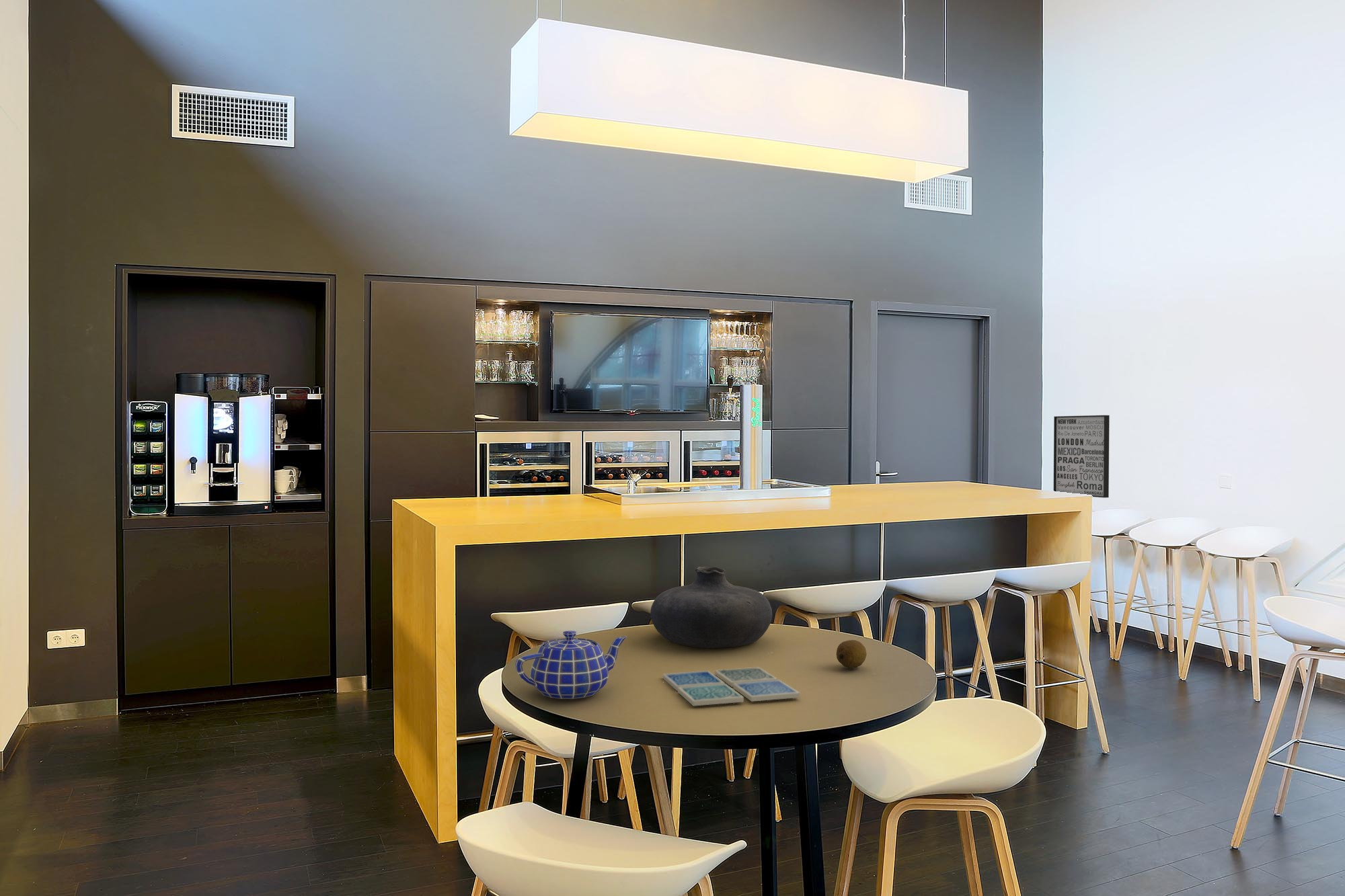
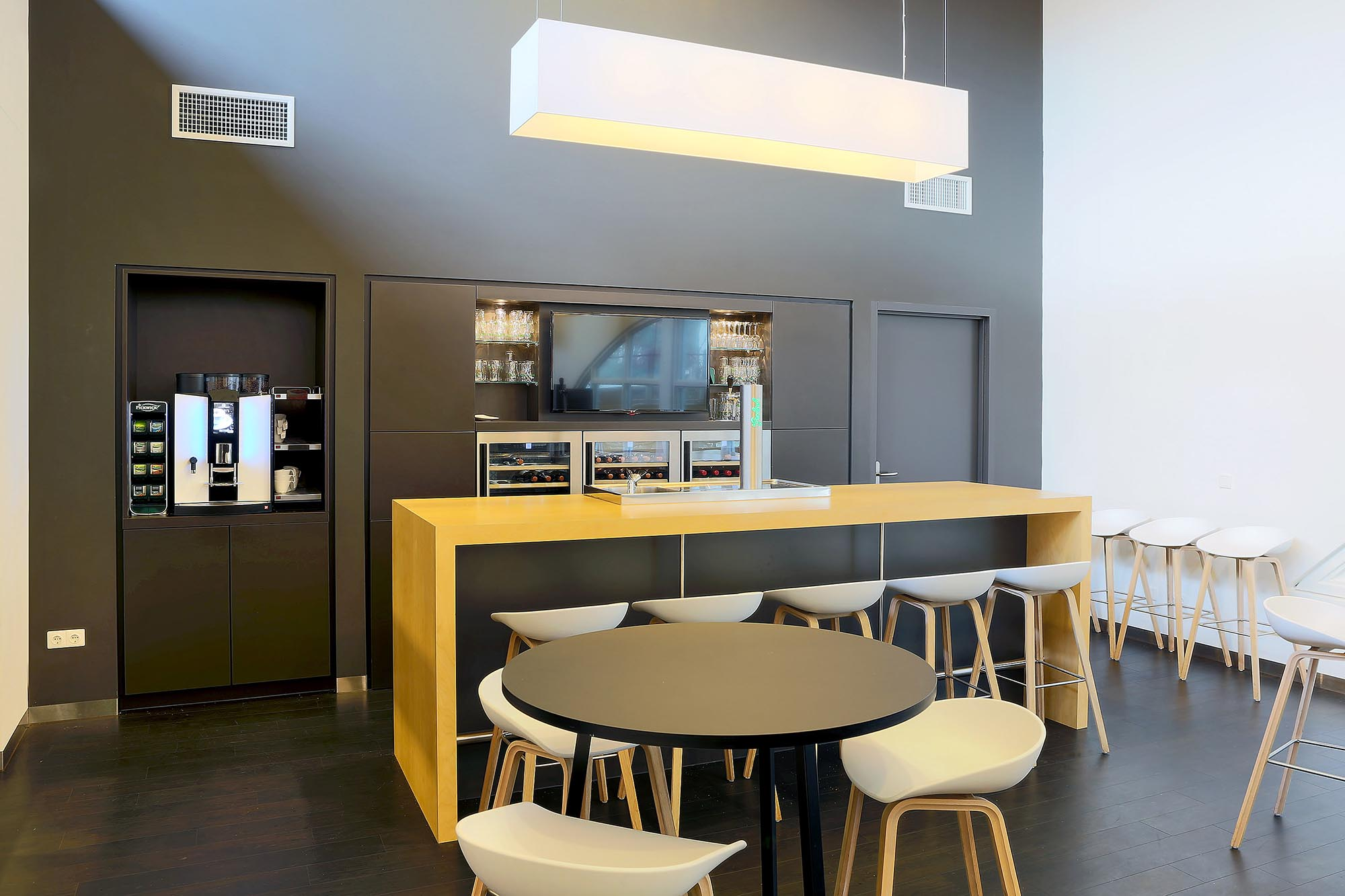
- wall art (1080, 456)
- fruit (851, 653)
- drink coaster (728, 684)
- vase (711, 603)
- teapot (573, 661)
